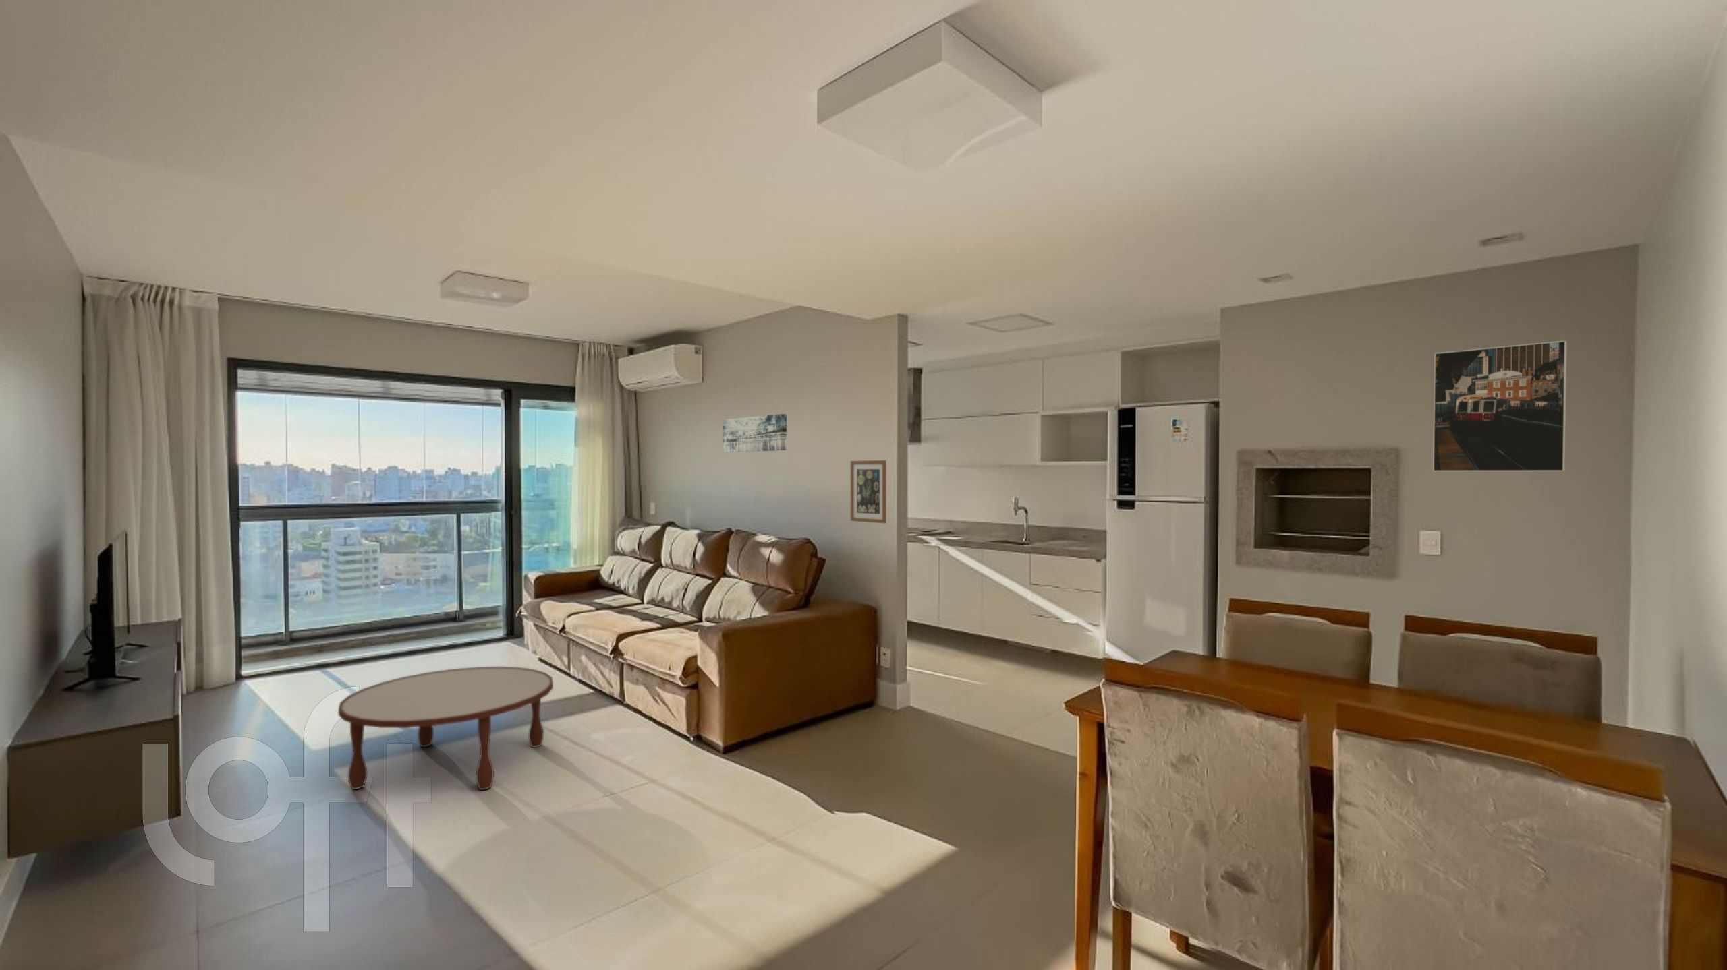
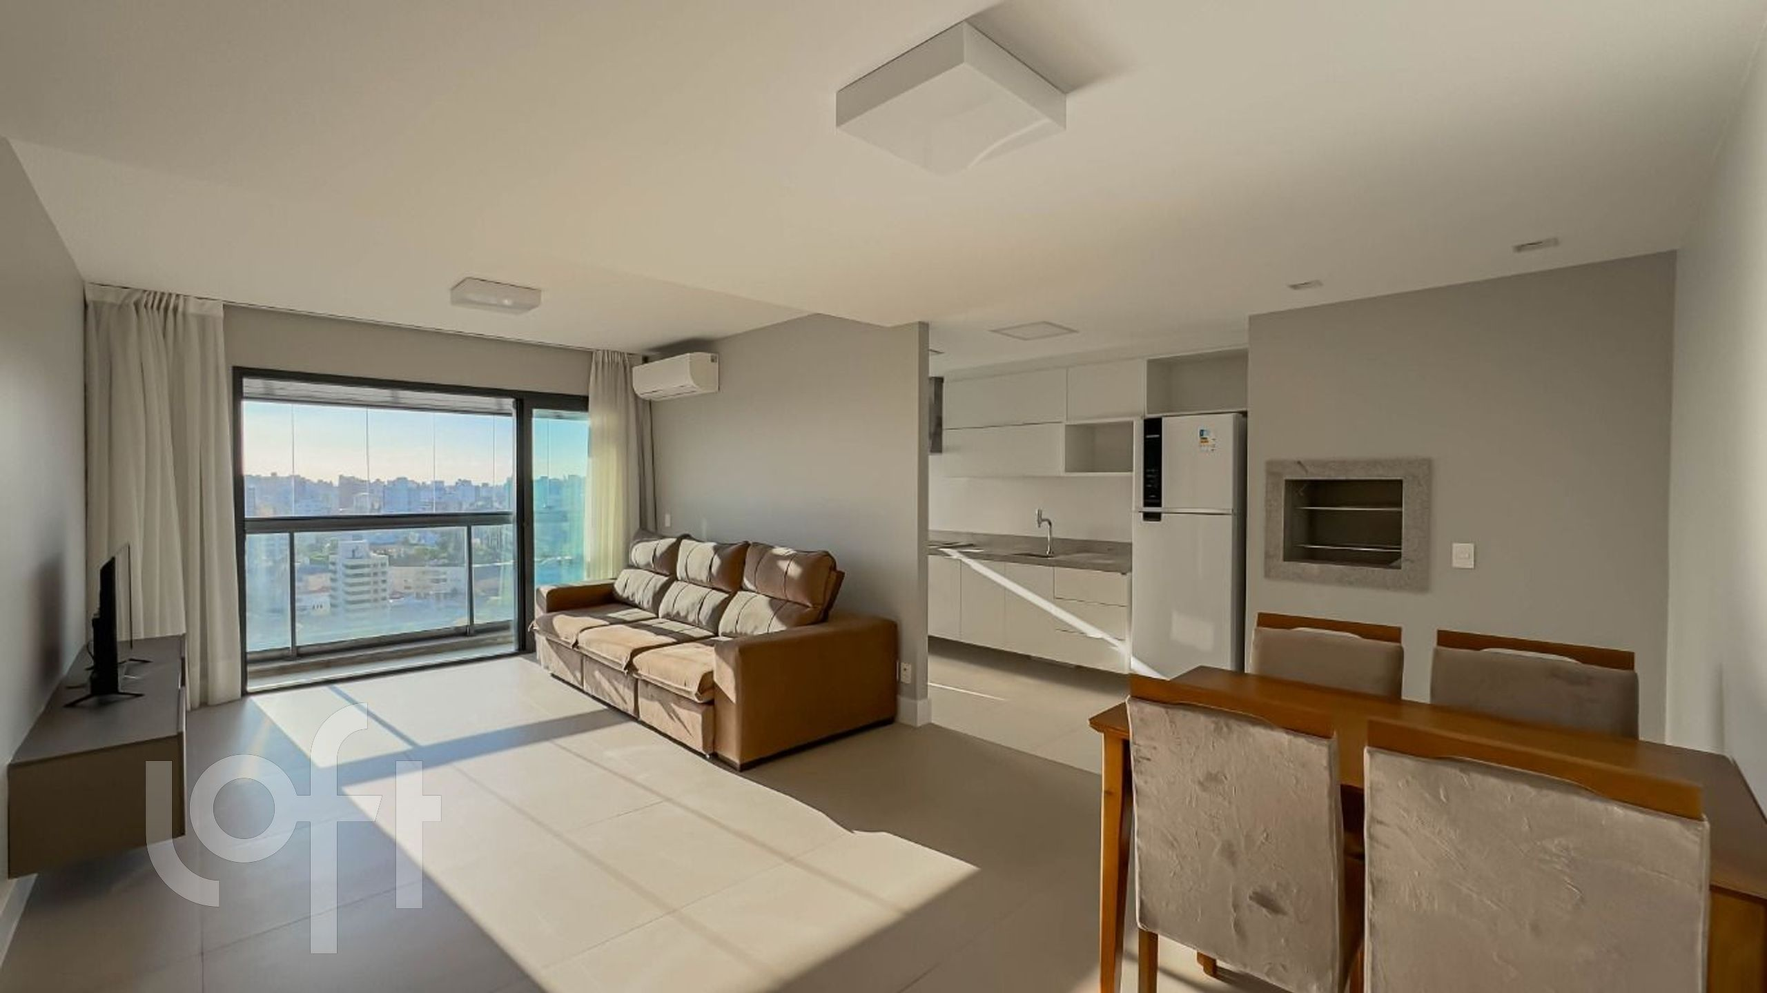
- coffee table (450, 723)
- wall art (753, 434)
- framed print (1496, 409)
- wall art (867, 491)
